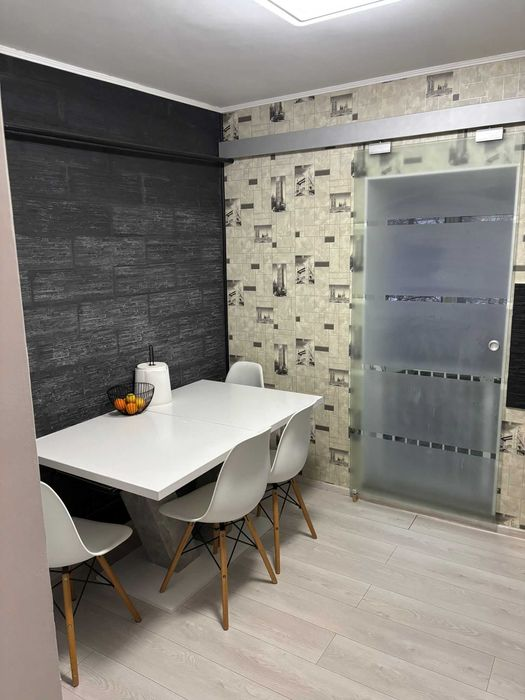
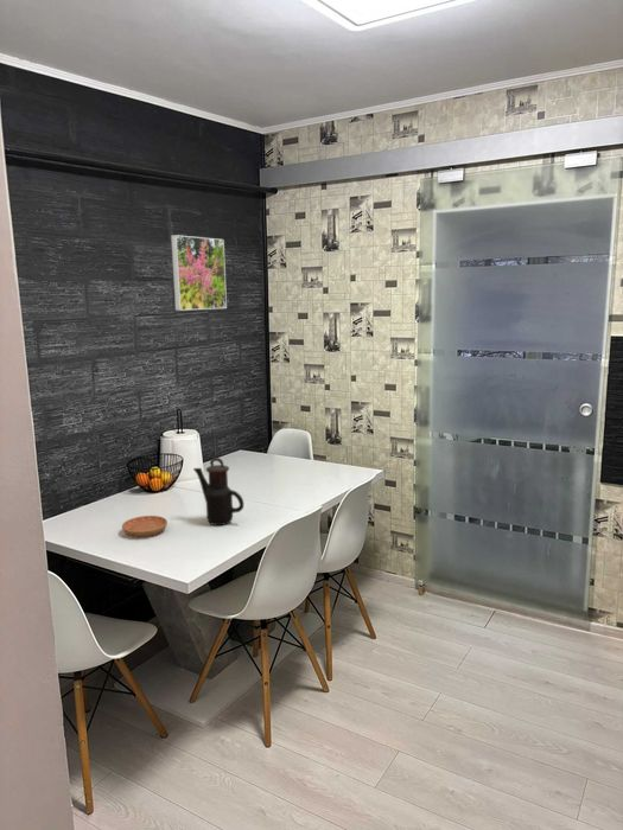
+ saucer (145, 526)
+ teapot (218, 490)
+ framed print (199, 273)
